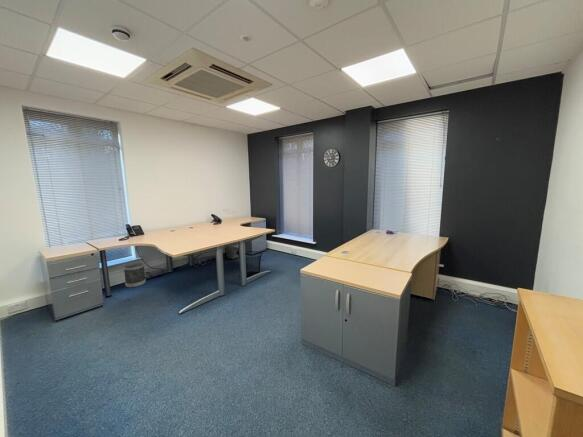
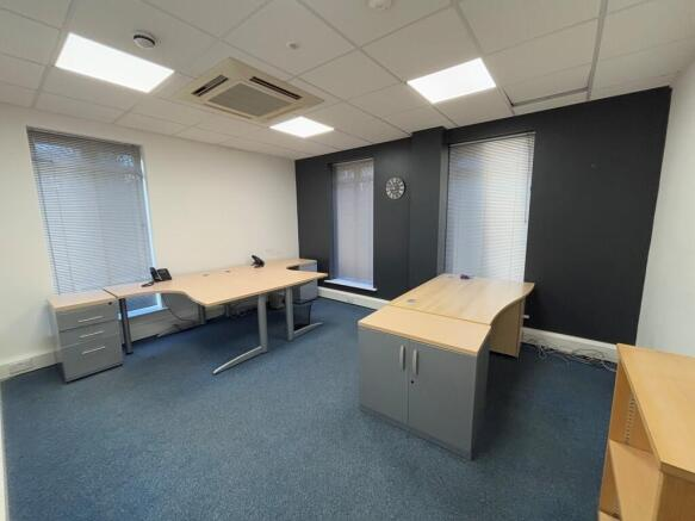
- wastebasket (134, 274)
